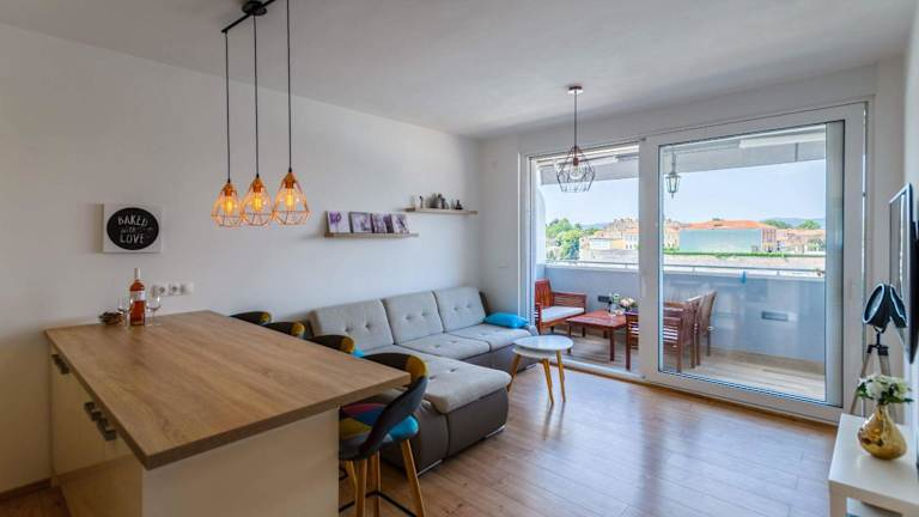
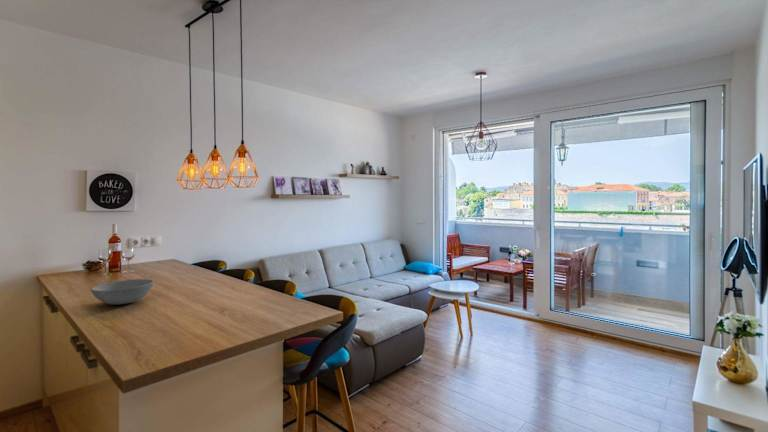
+ bowl (123, 293)
